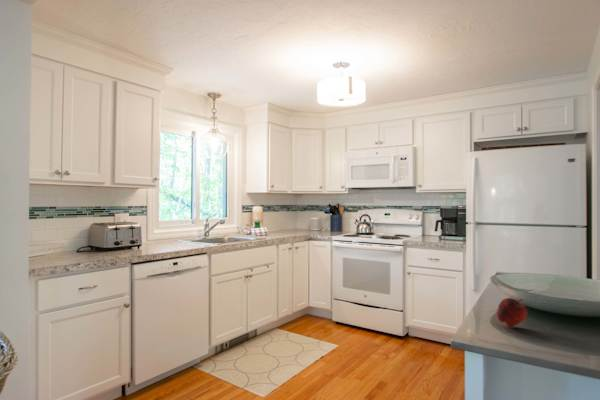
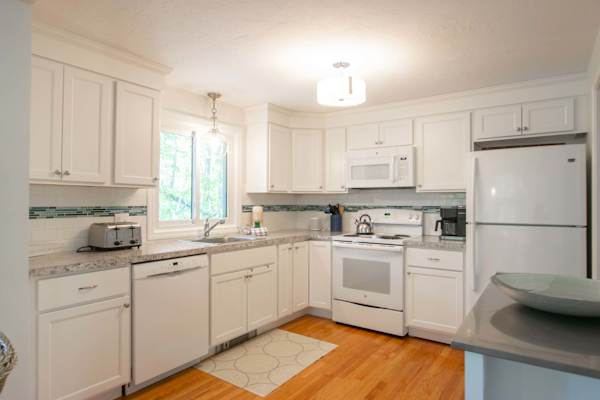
- apple (511, 312)
